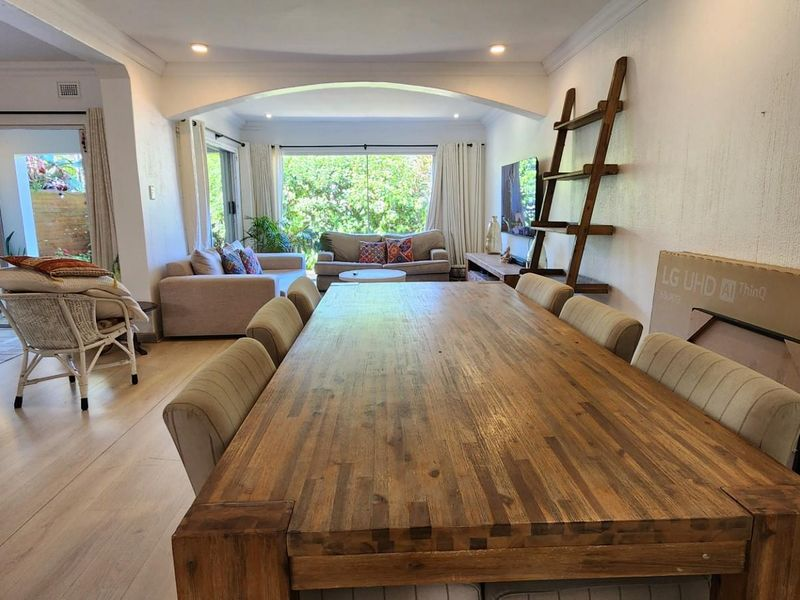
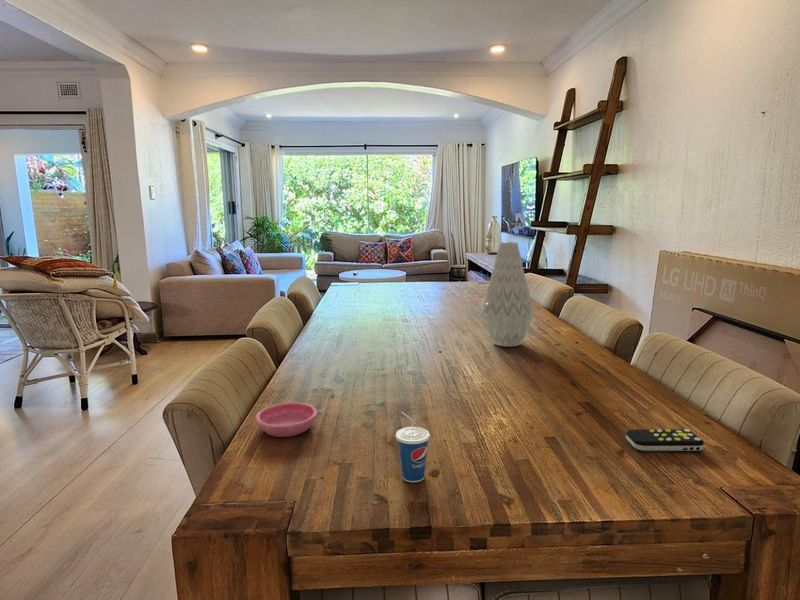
+ saucer (286, 420)
+ vase (507, 293)
+ remote control (663, 439)
+ cup (412, 443)
